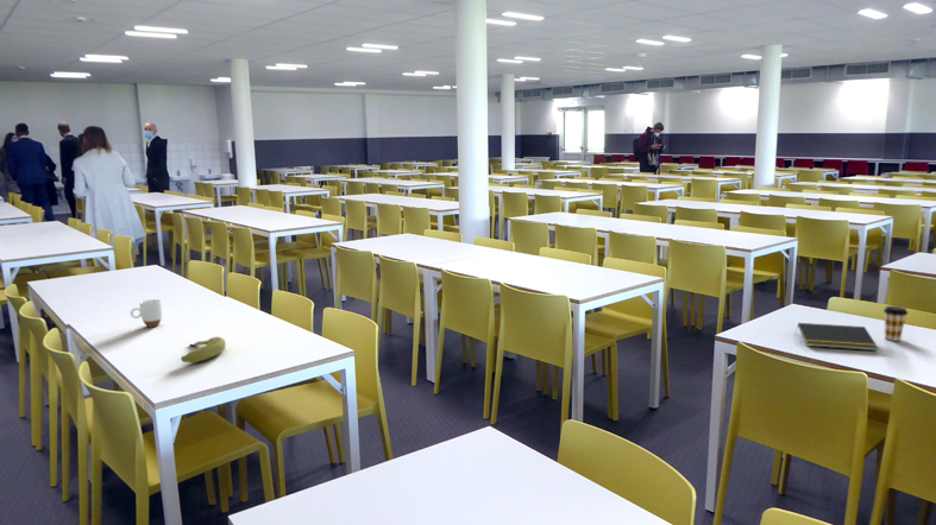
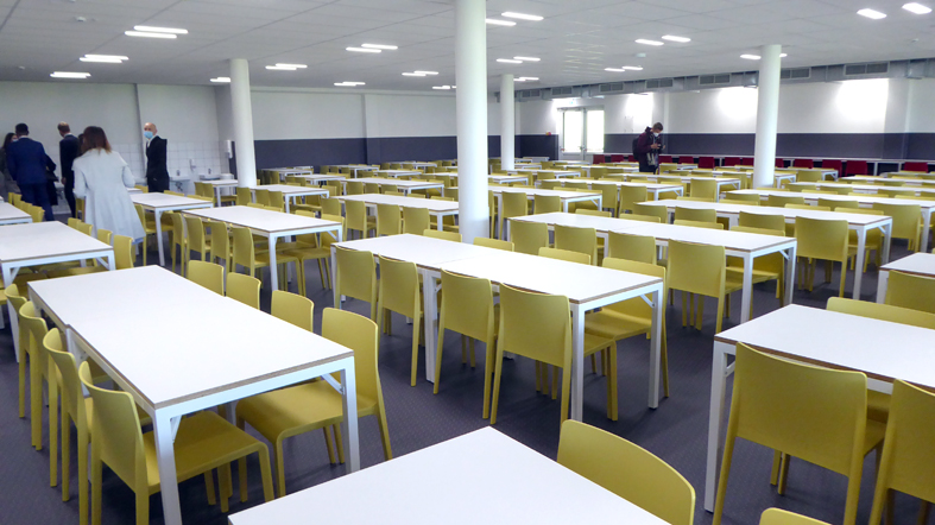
- coffee cup (893, 323)
- banana (199, 344)
- mug (146, 314)
- notepad (836, 335)
